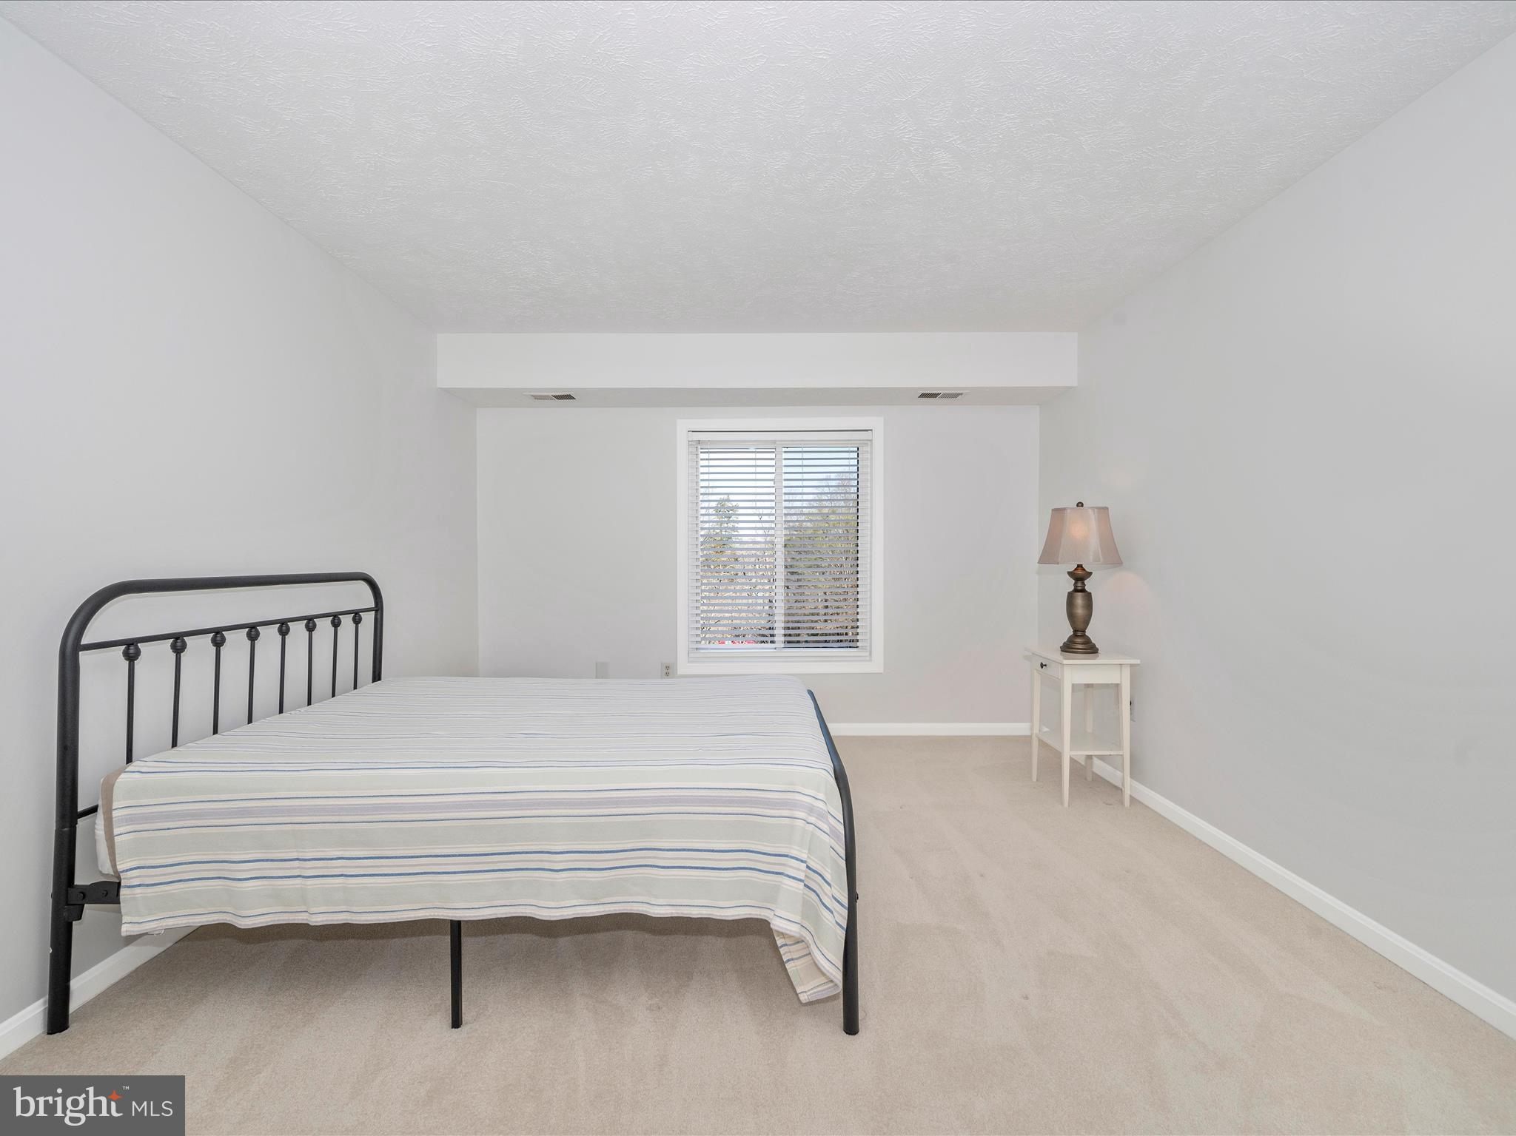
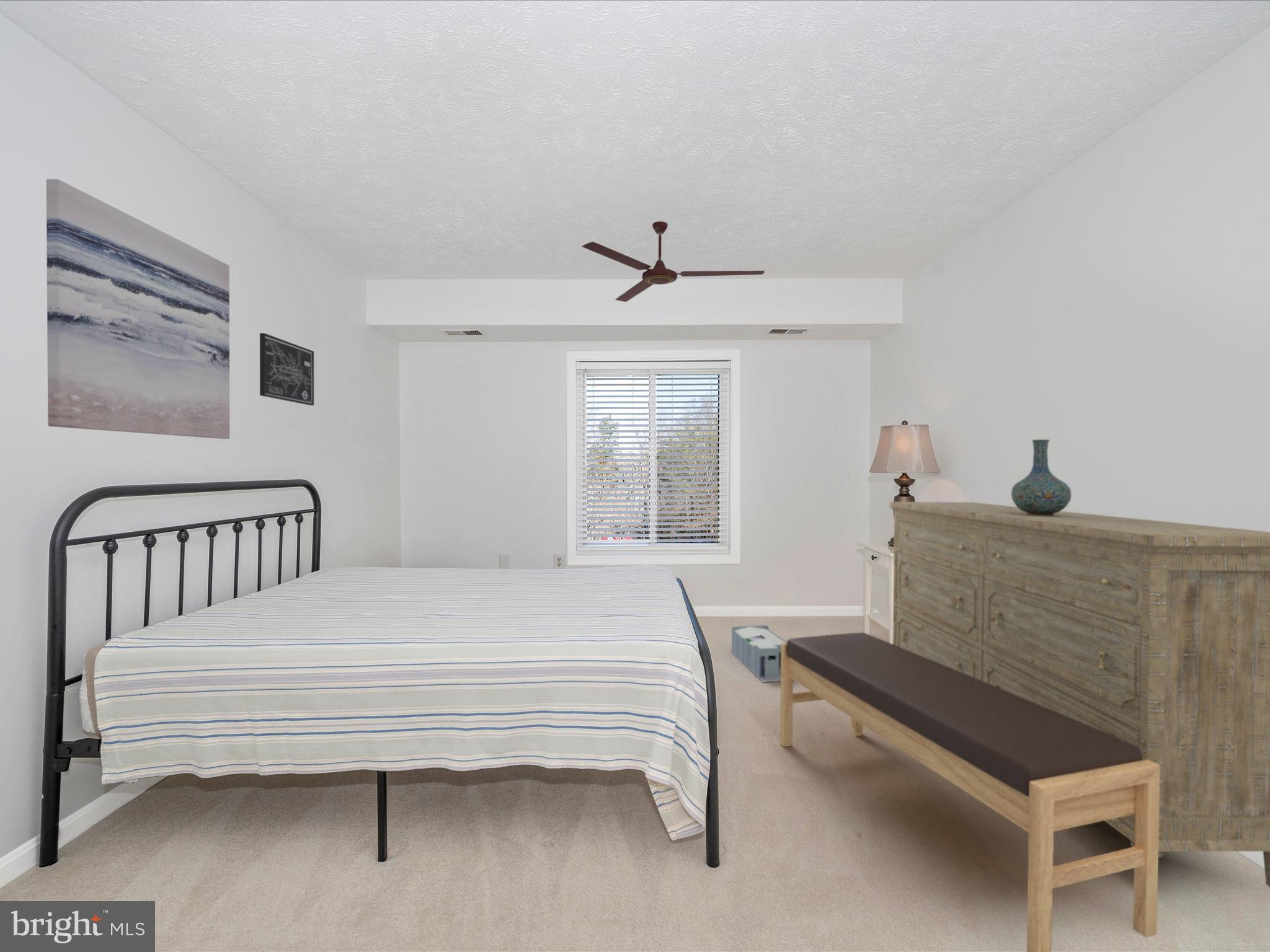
+ storage bin (765, 650)
+ wall art (288, 371)
+ wall art (150, 332)
+ vase (1041, 477)
+ bench (921, 746)
+ dresser (1030, 635)
+ ceiling fan (663, 262)
